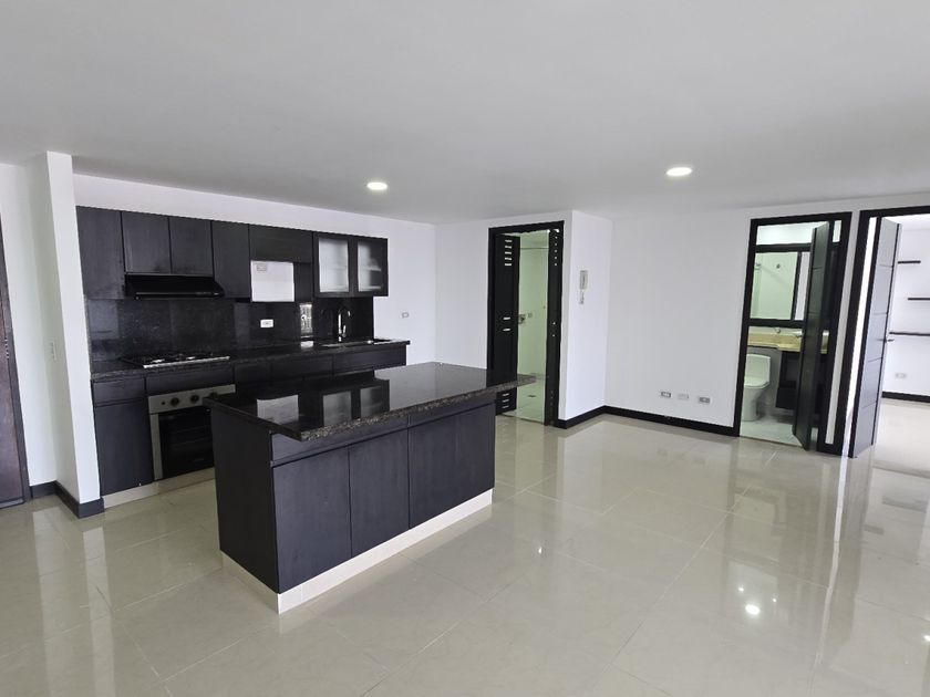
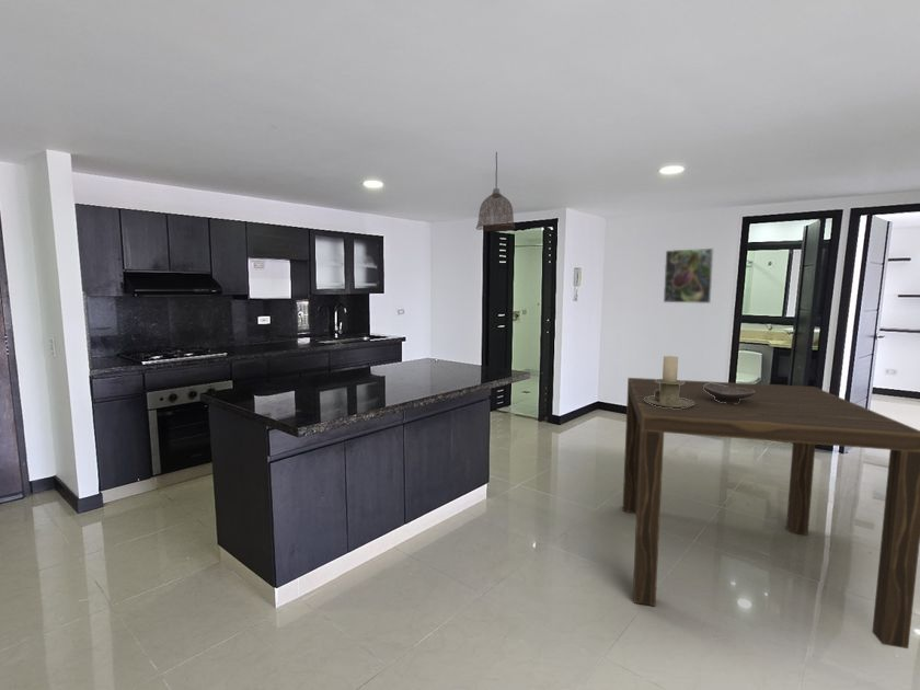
+ pendant lamp (495, 189)
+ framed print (688, 276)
+ decorative bowl (728, 393)
+ candle holder (669, 379)
+ dining table (744, 438)
